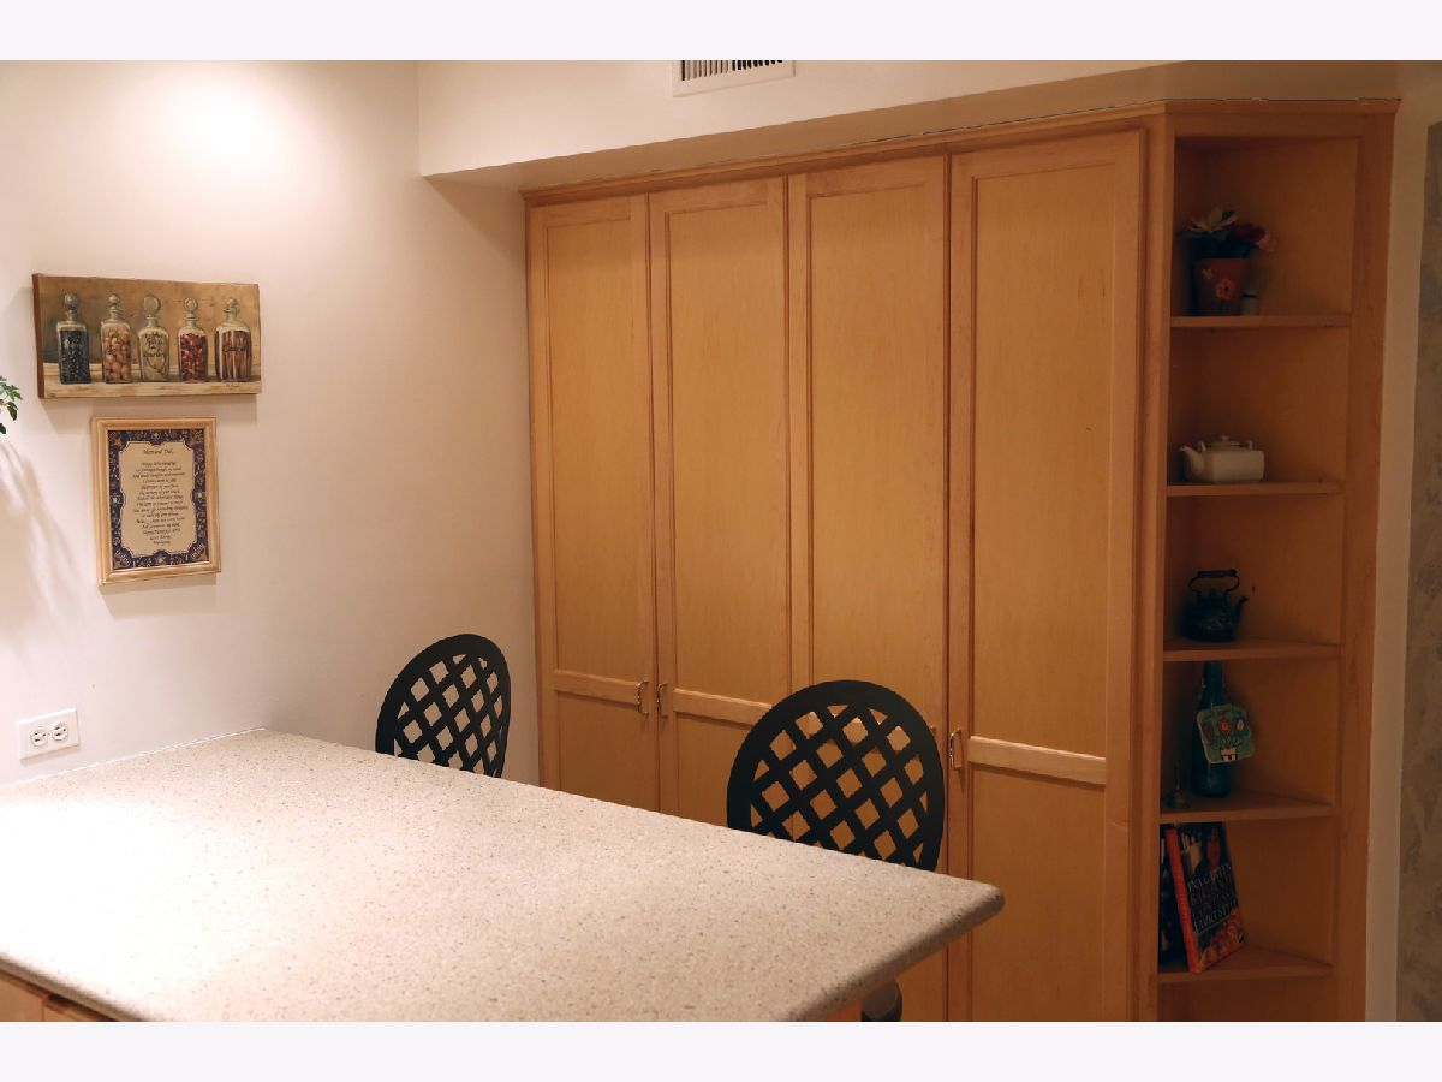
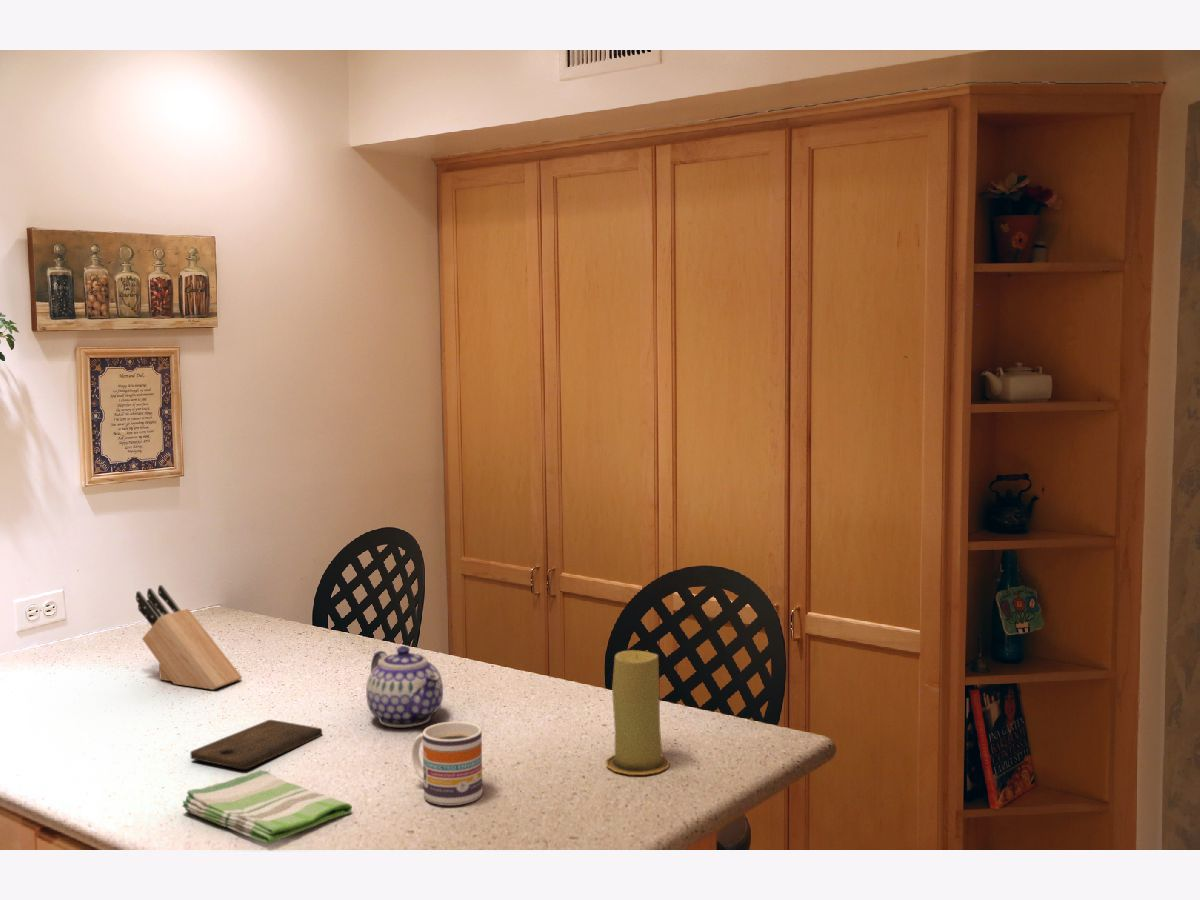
+ knife block (185, 635)
+ cutting board (258, 743)
+ candle (637, 708)
+ dish towel (267, 802)
+ mug (449, 760)
+ teapot (404, 683)
